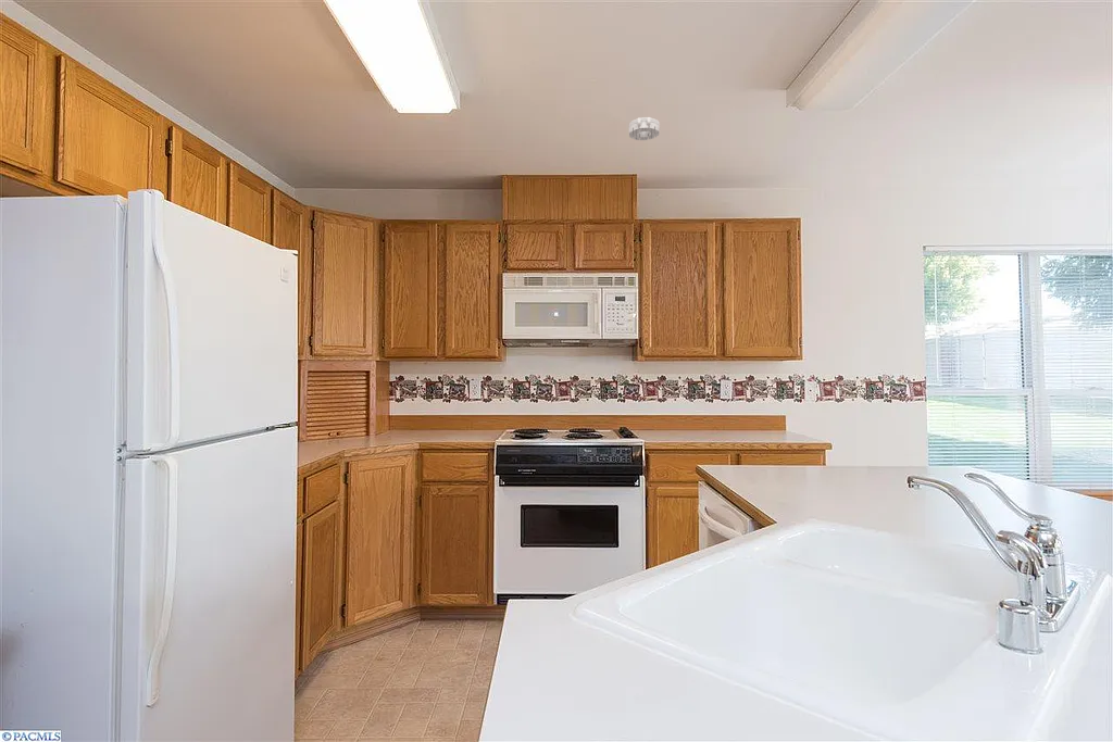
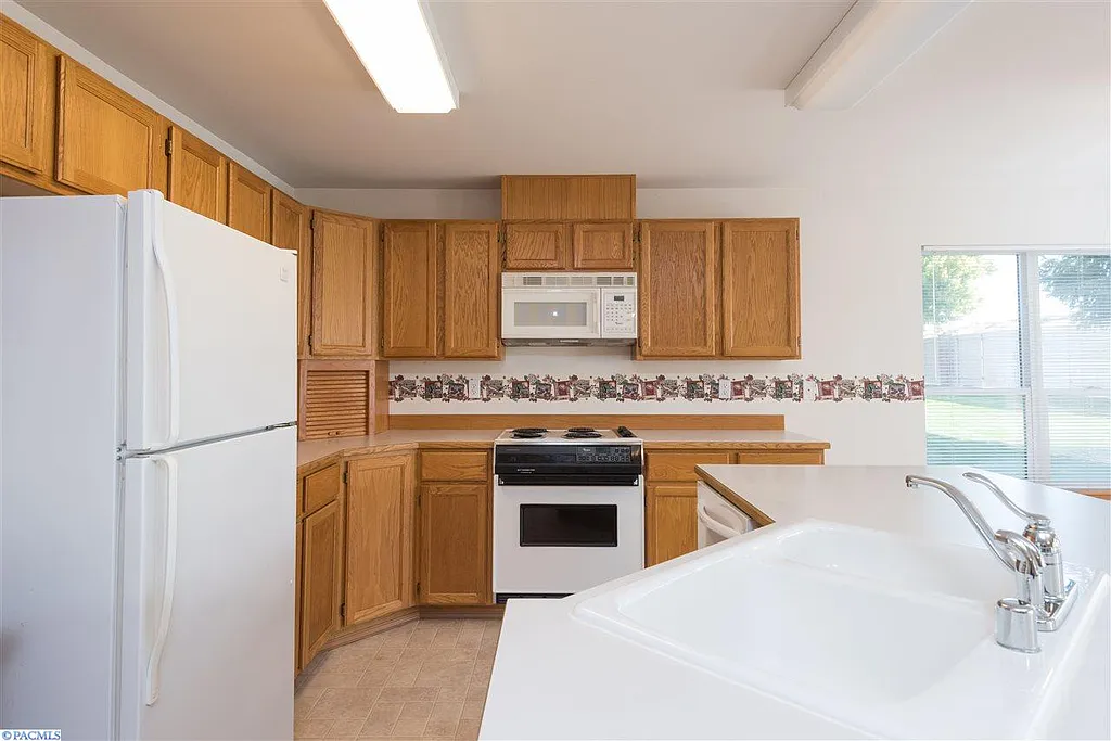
- smoke detector (643, 128)
